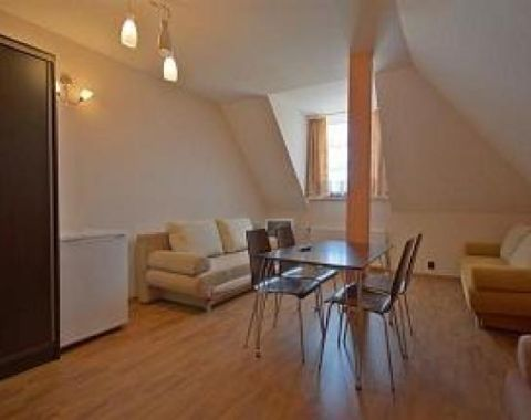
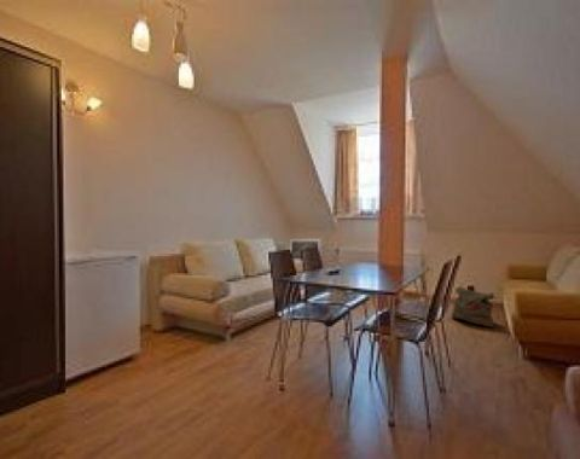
+ bag (472, 306)
